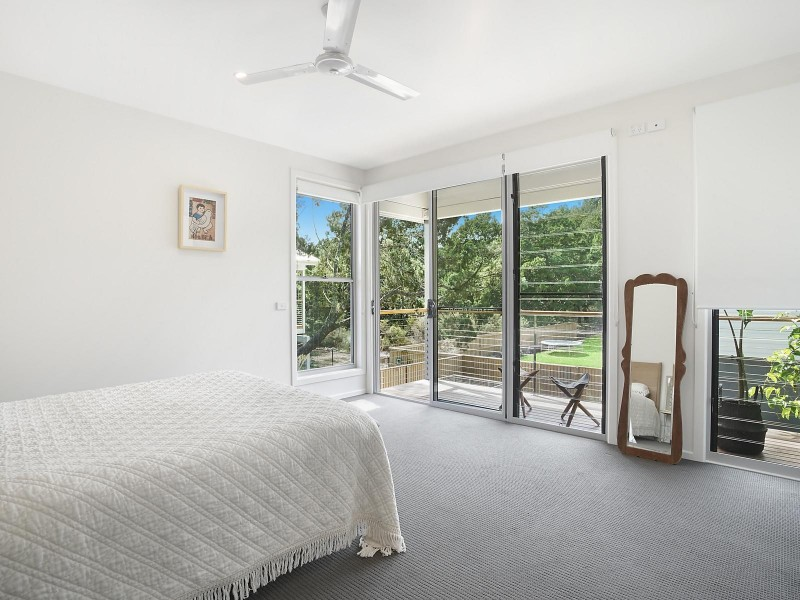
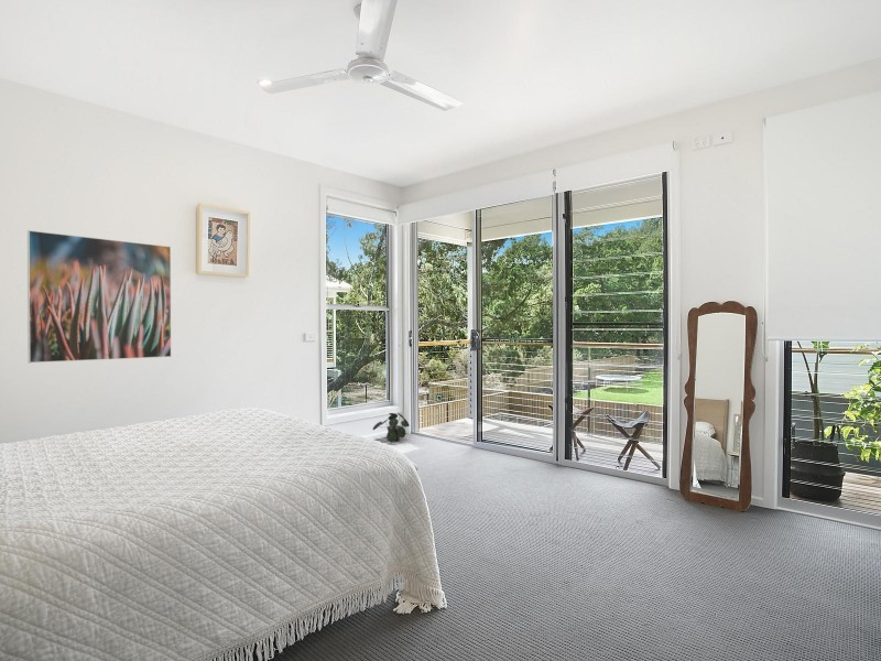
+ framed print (106, 299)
+ potted plant (393, 426)
